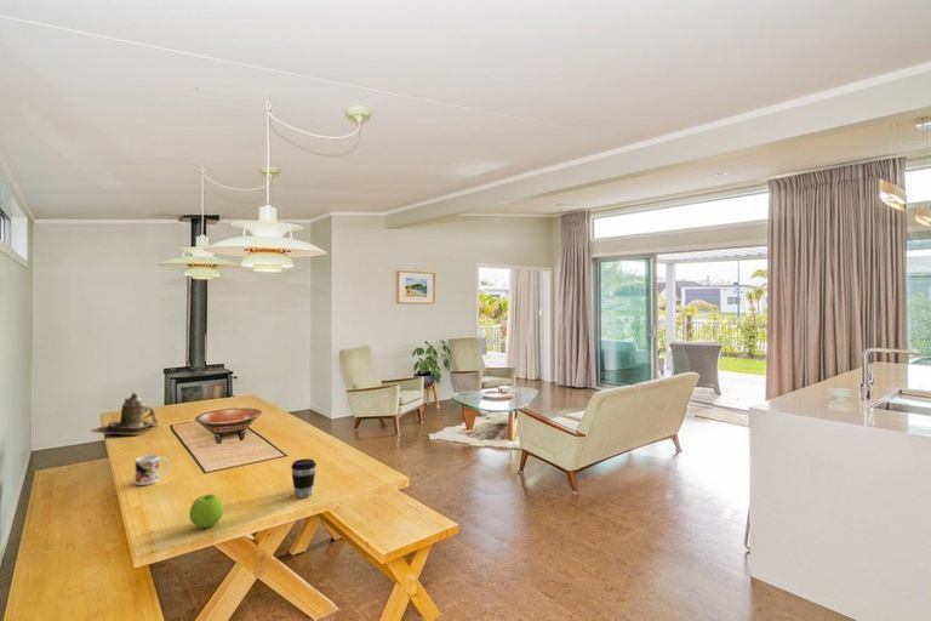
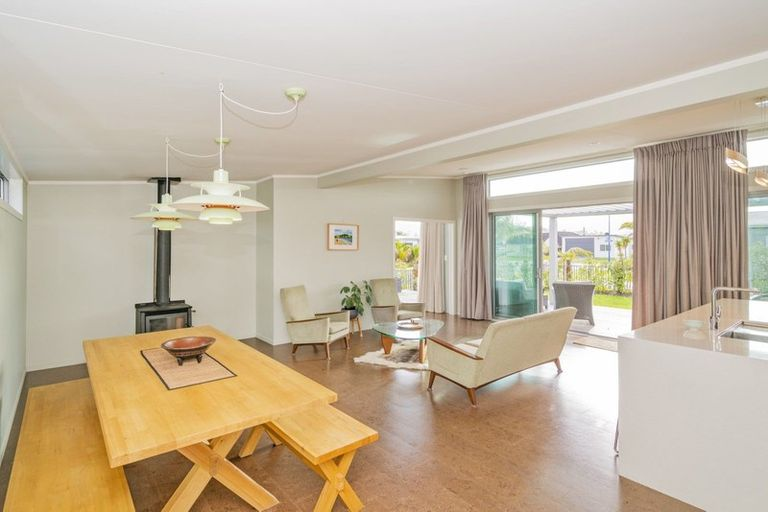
- coffee cup (303, 478)
- mug (152, 468)
- teapot (126, 411)
- apple (206, 511)
